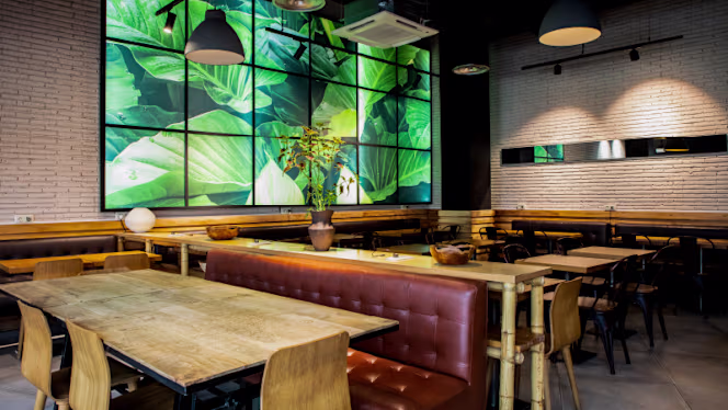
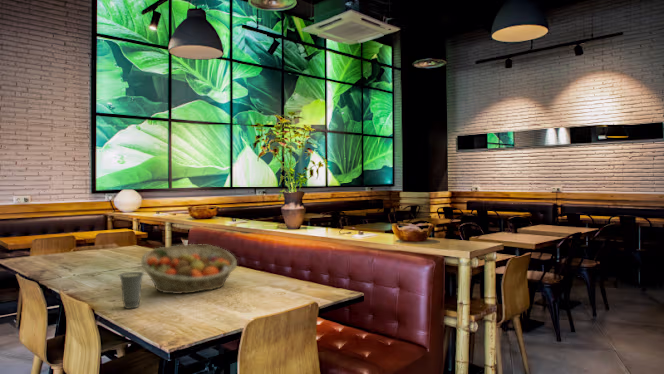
+ cup (131, 290)
+ fruit basket (190, 267)
